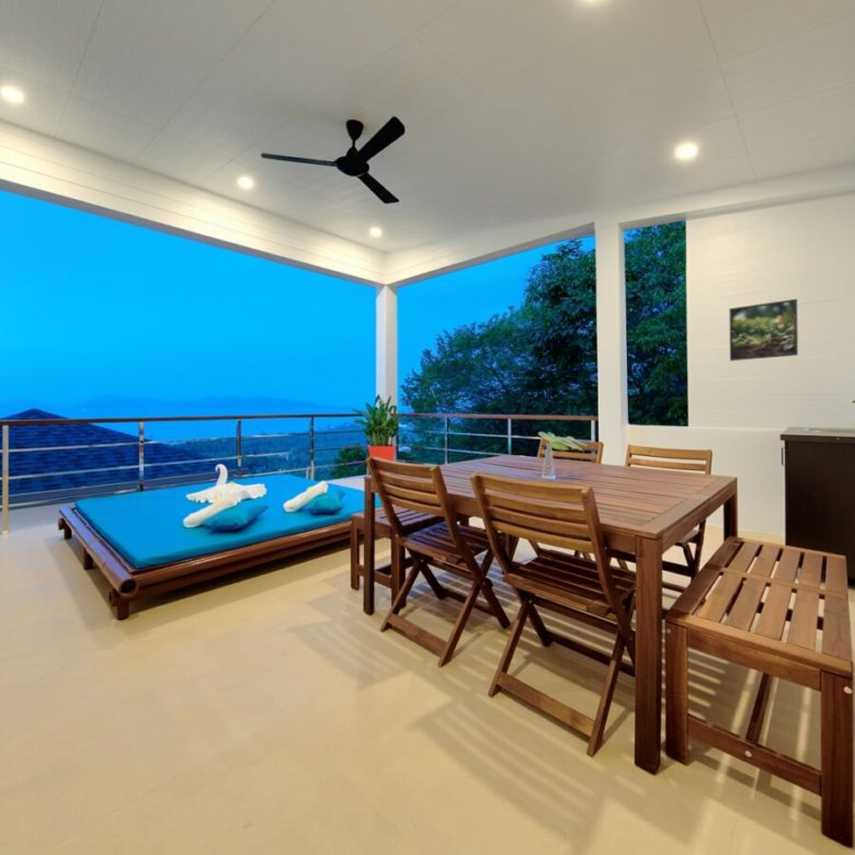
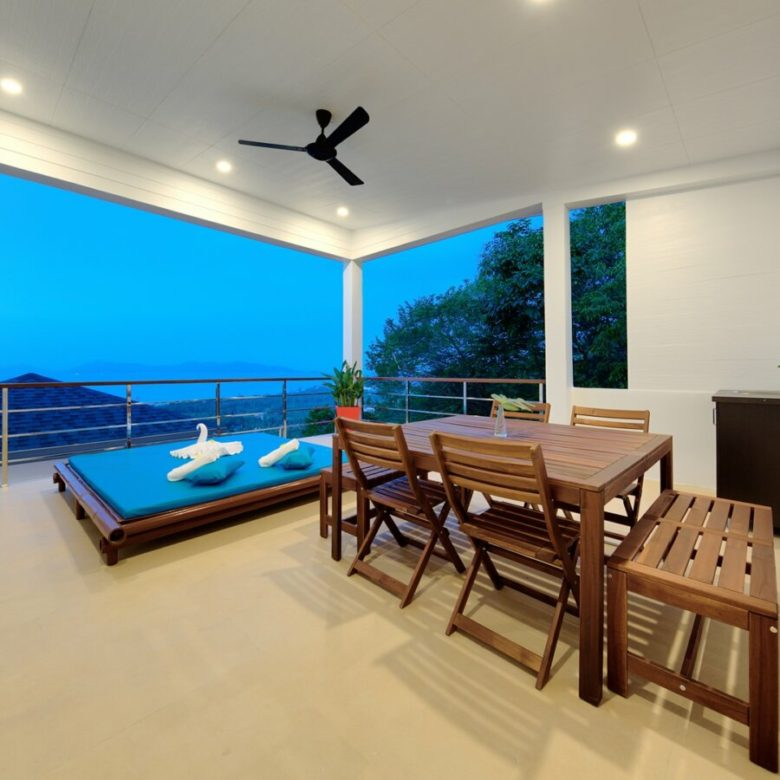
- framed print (762, 331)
